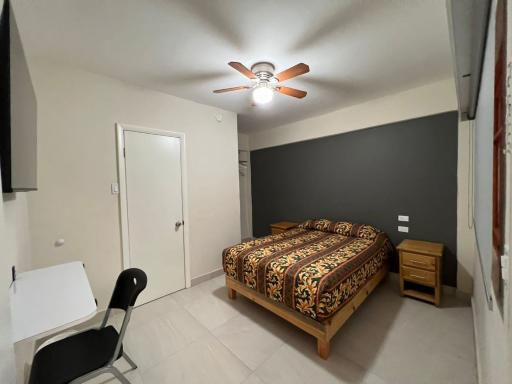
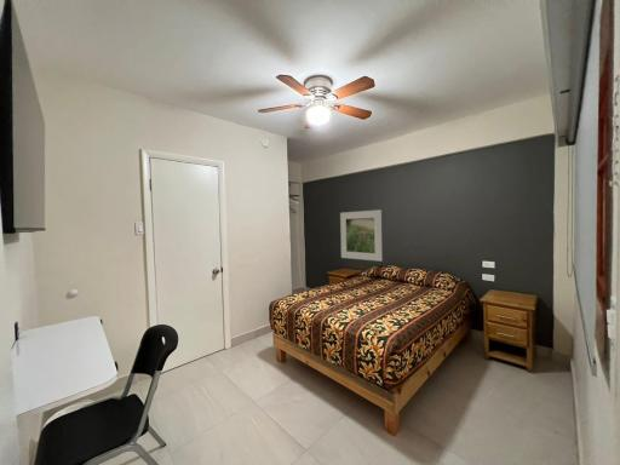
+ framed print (360, 235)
